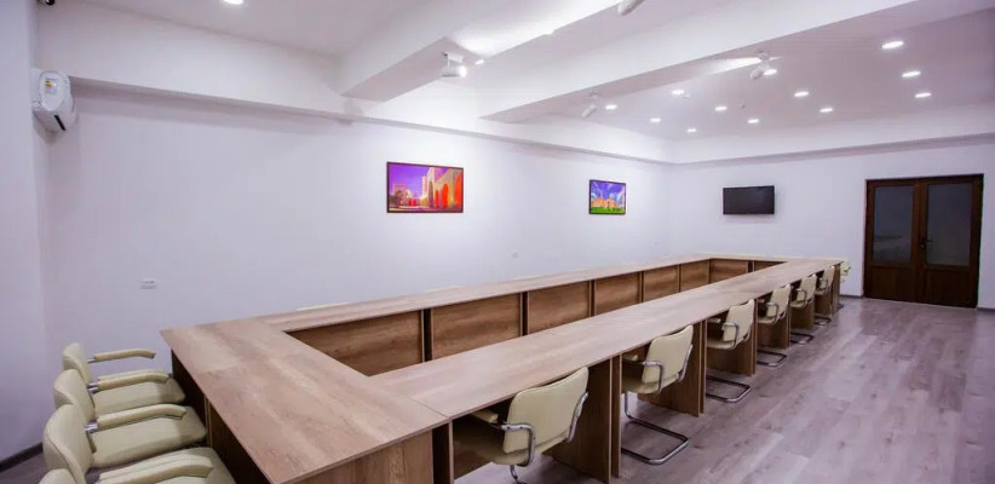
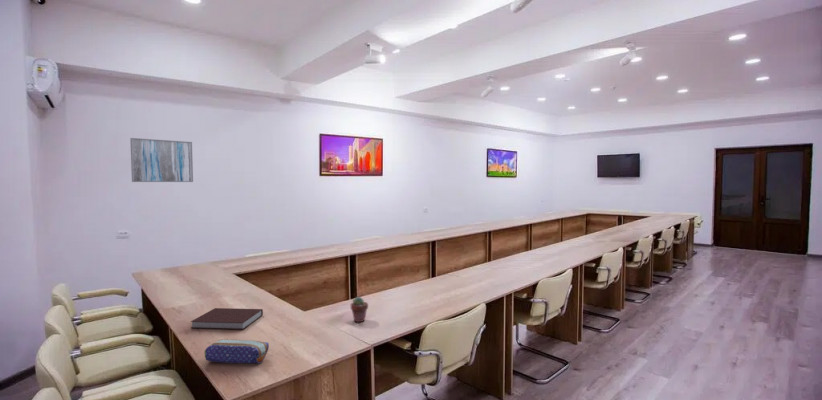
+ notebook (228, 318)
+ potted succulent (359, 308)
+ wall art (163, 161)
+ pencil case (237, 350)
